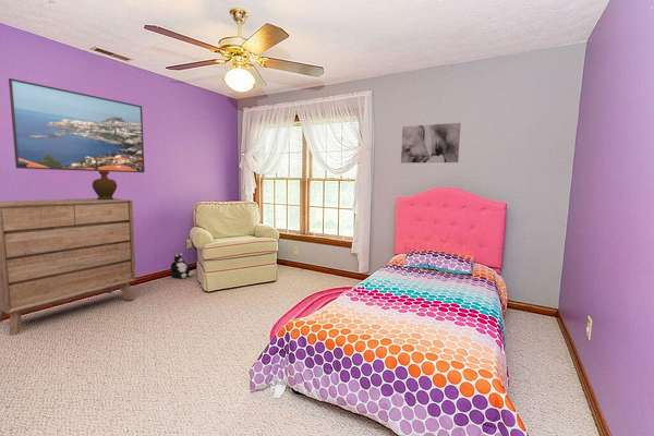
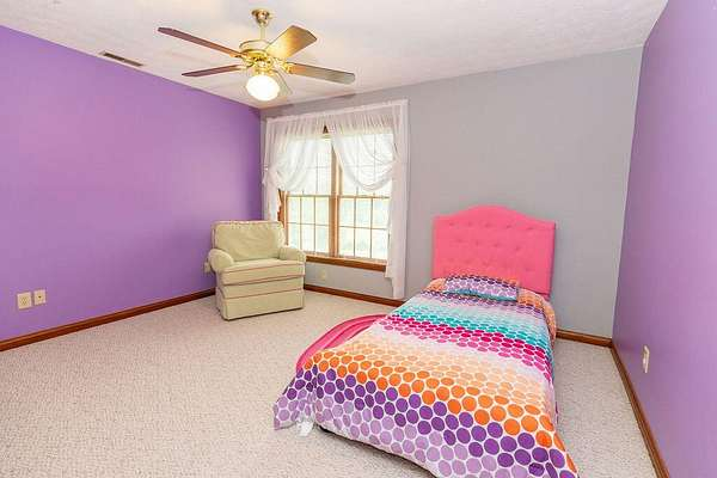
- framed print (87, 133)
- plush toy (180, 265)
- decorative vase (105, 184)
- dresser (65, 256)
- wall art (428, 144)
